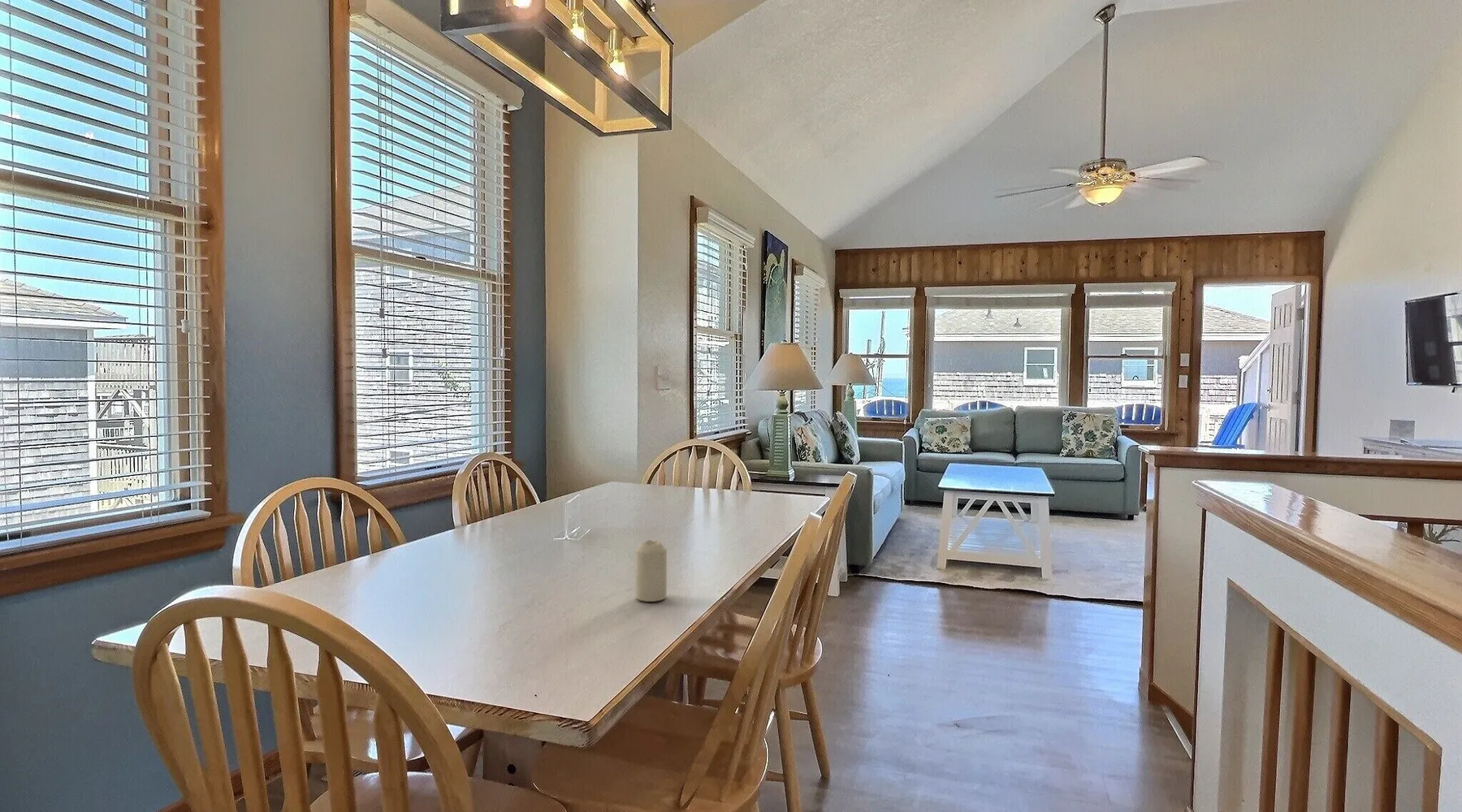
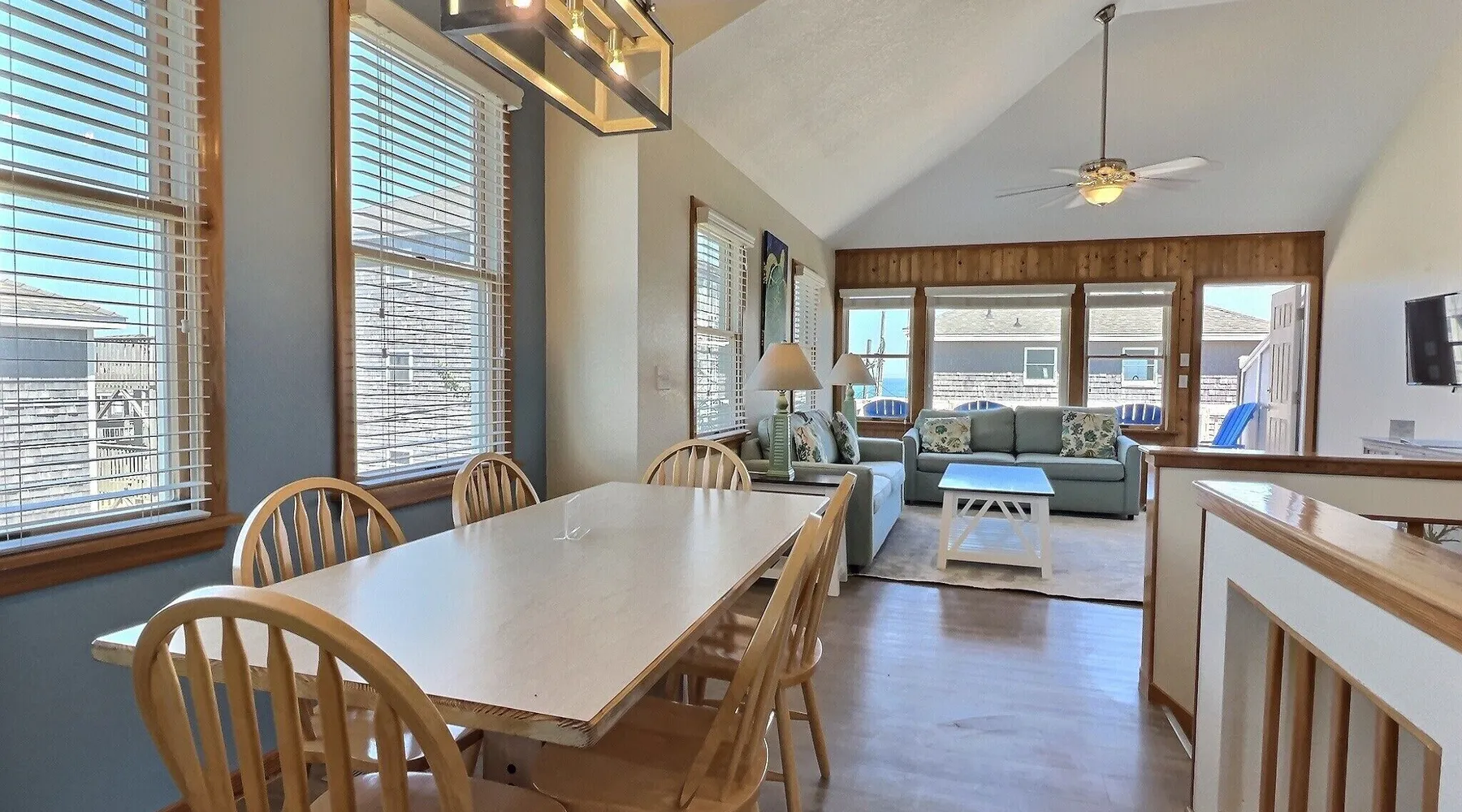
- candle (651, 569)
